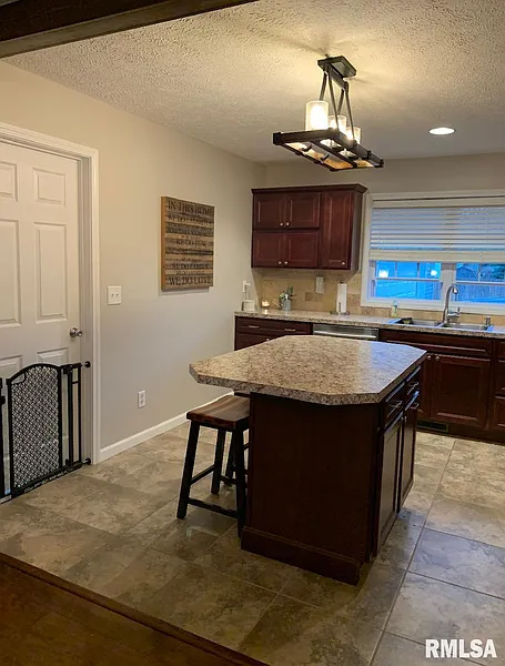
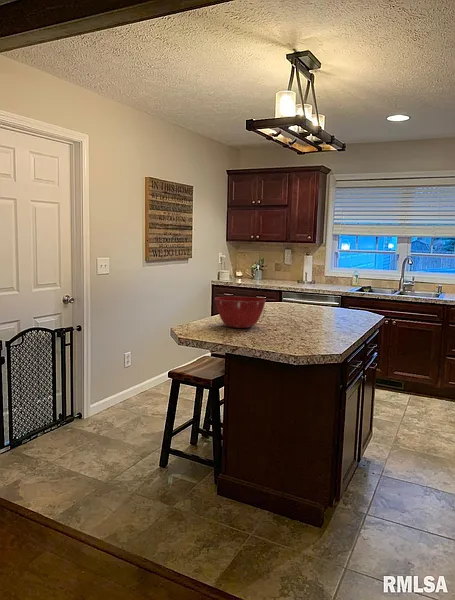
+ mixing bowl (239, 312)
